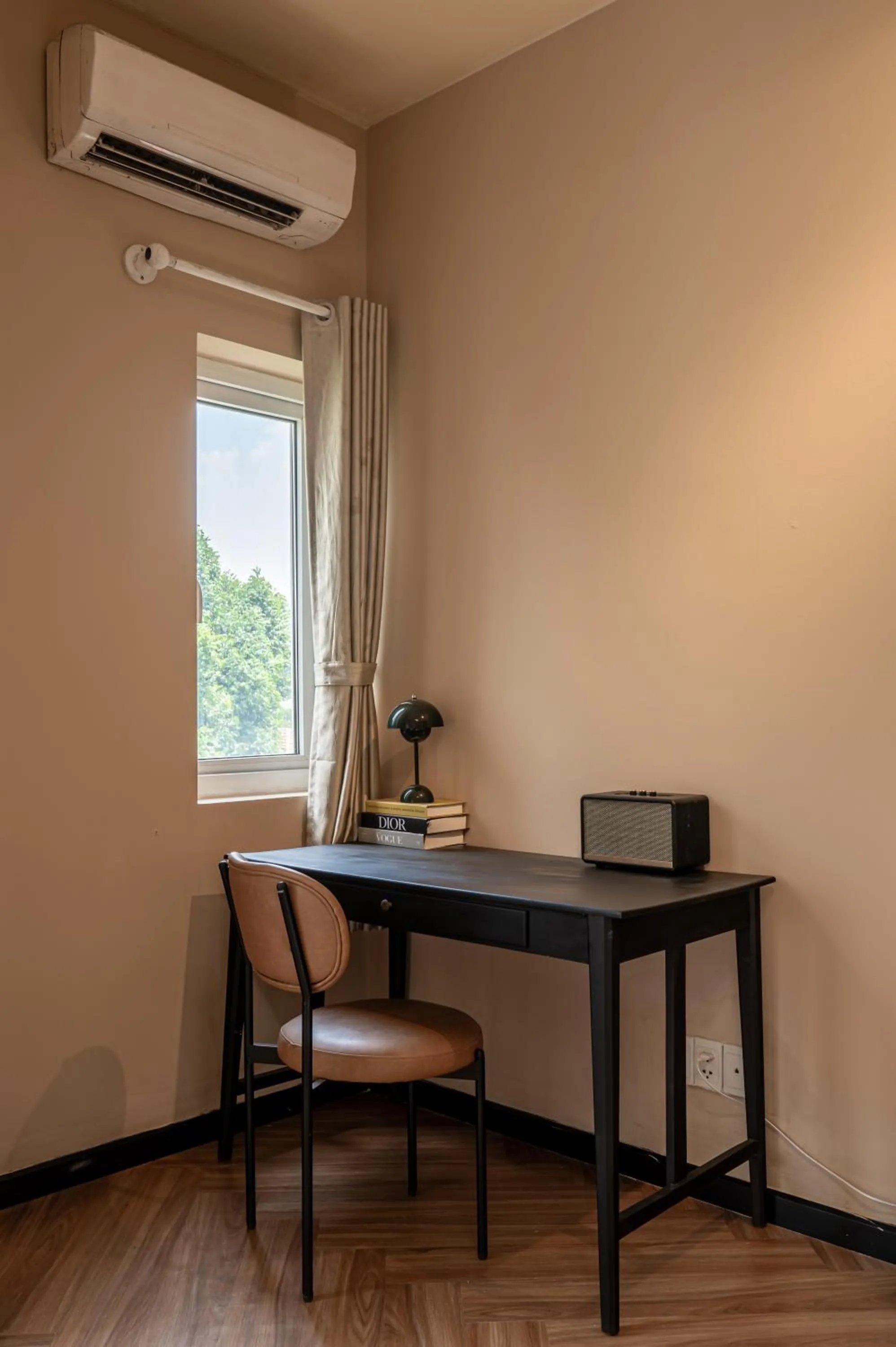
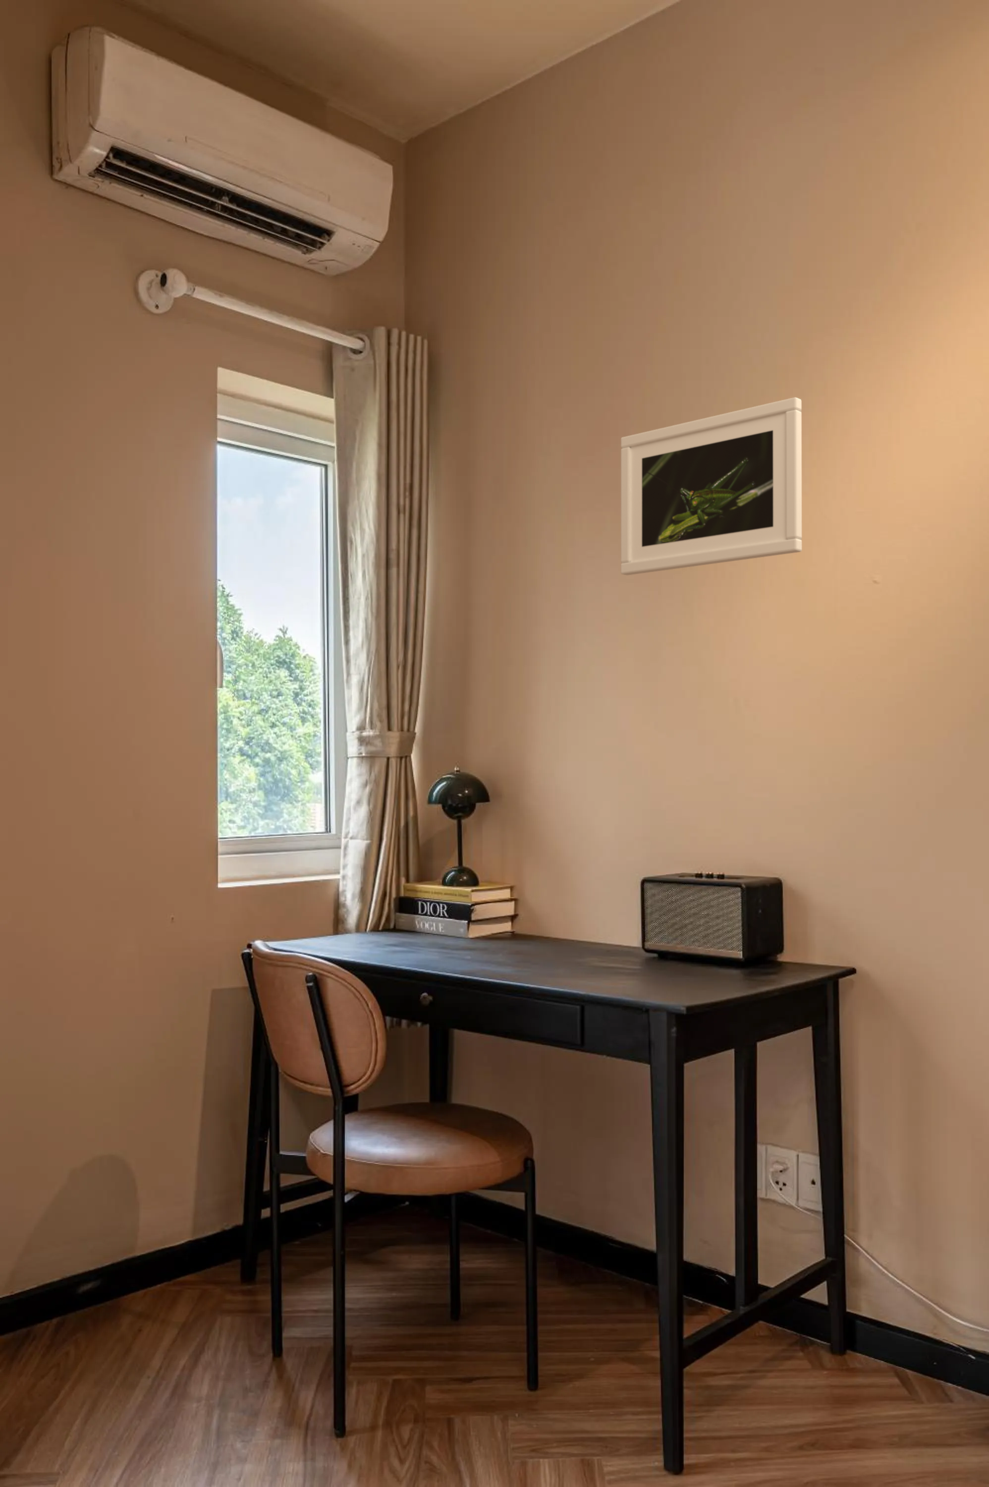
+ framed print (706, 491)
